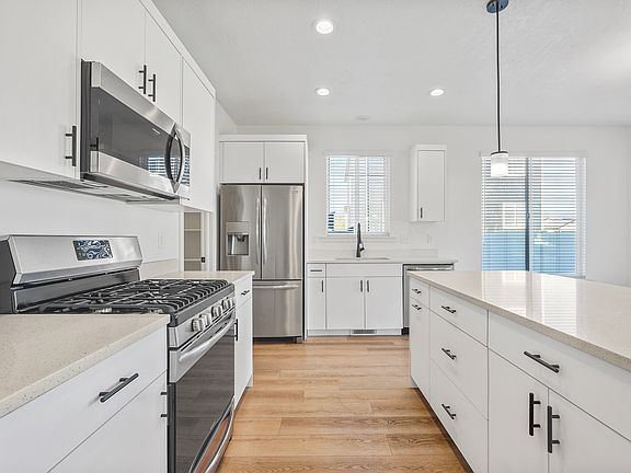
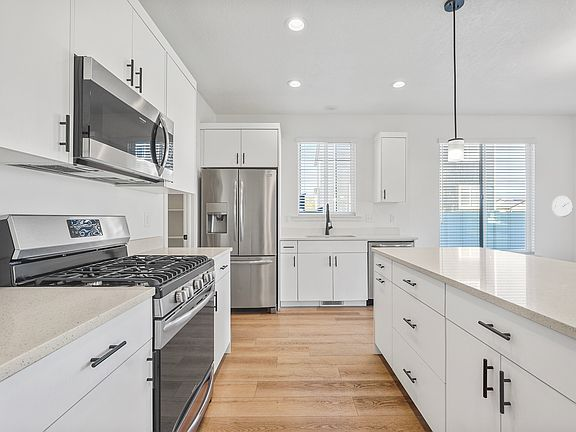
+ wall clock (562, 206)
